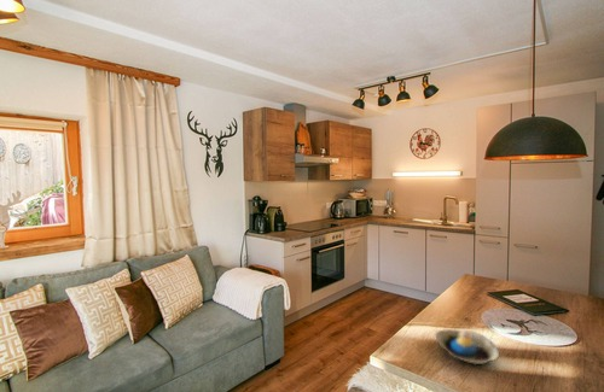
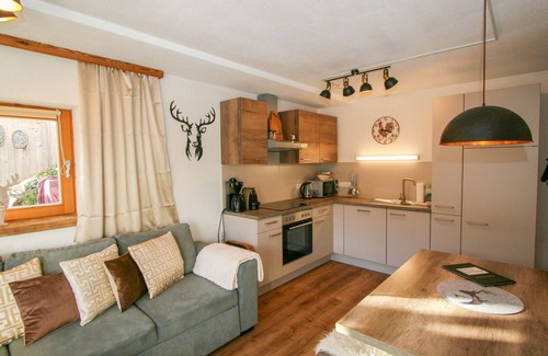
- decorative bowl (459, 339)
